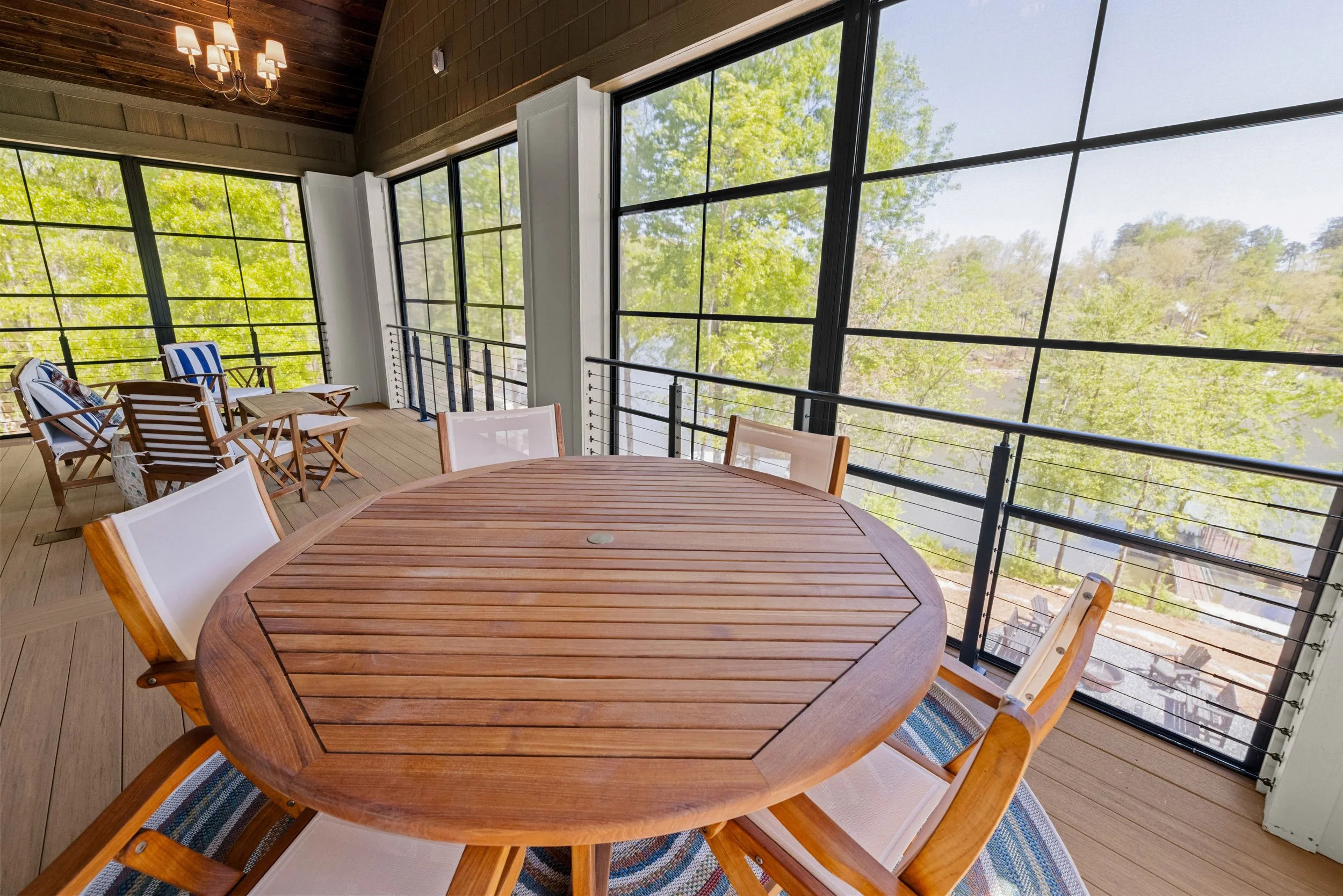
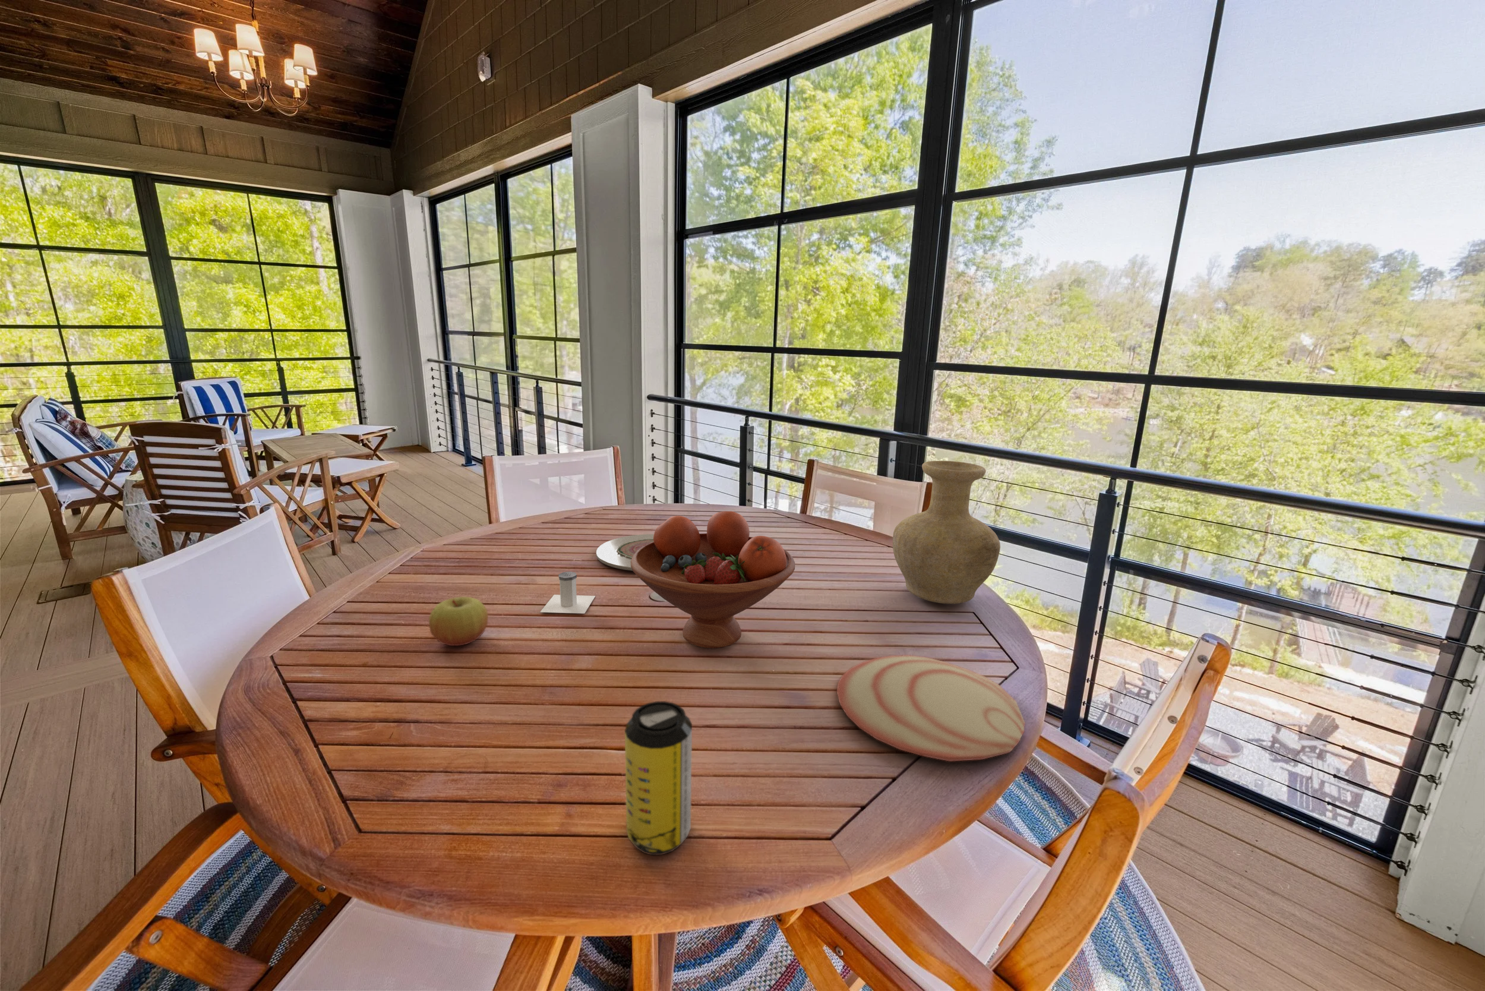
+ plate (927, 695)
+ fruit bowl (713, 582)
+ plate (648, 544)
+ salt shaker (568, 588)
+ apple (459, 619)
+ beverage can (659, 776)
+ vase (945, 532)
